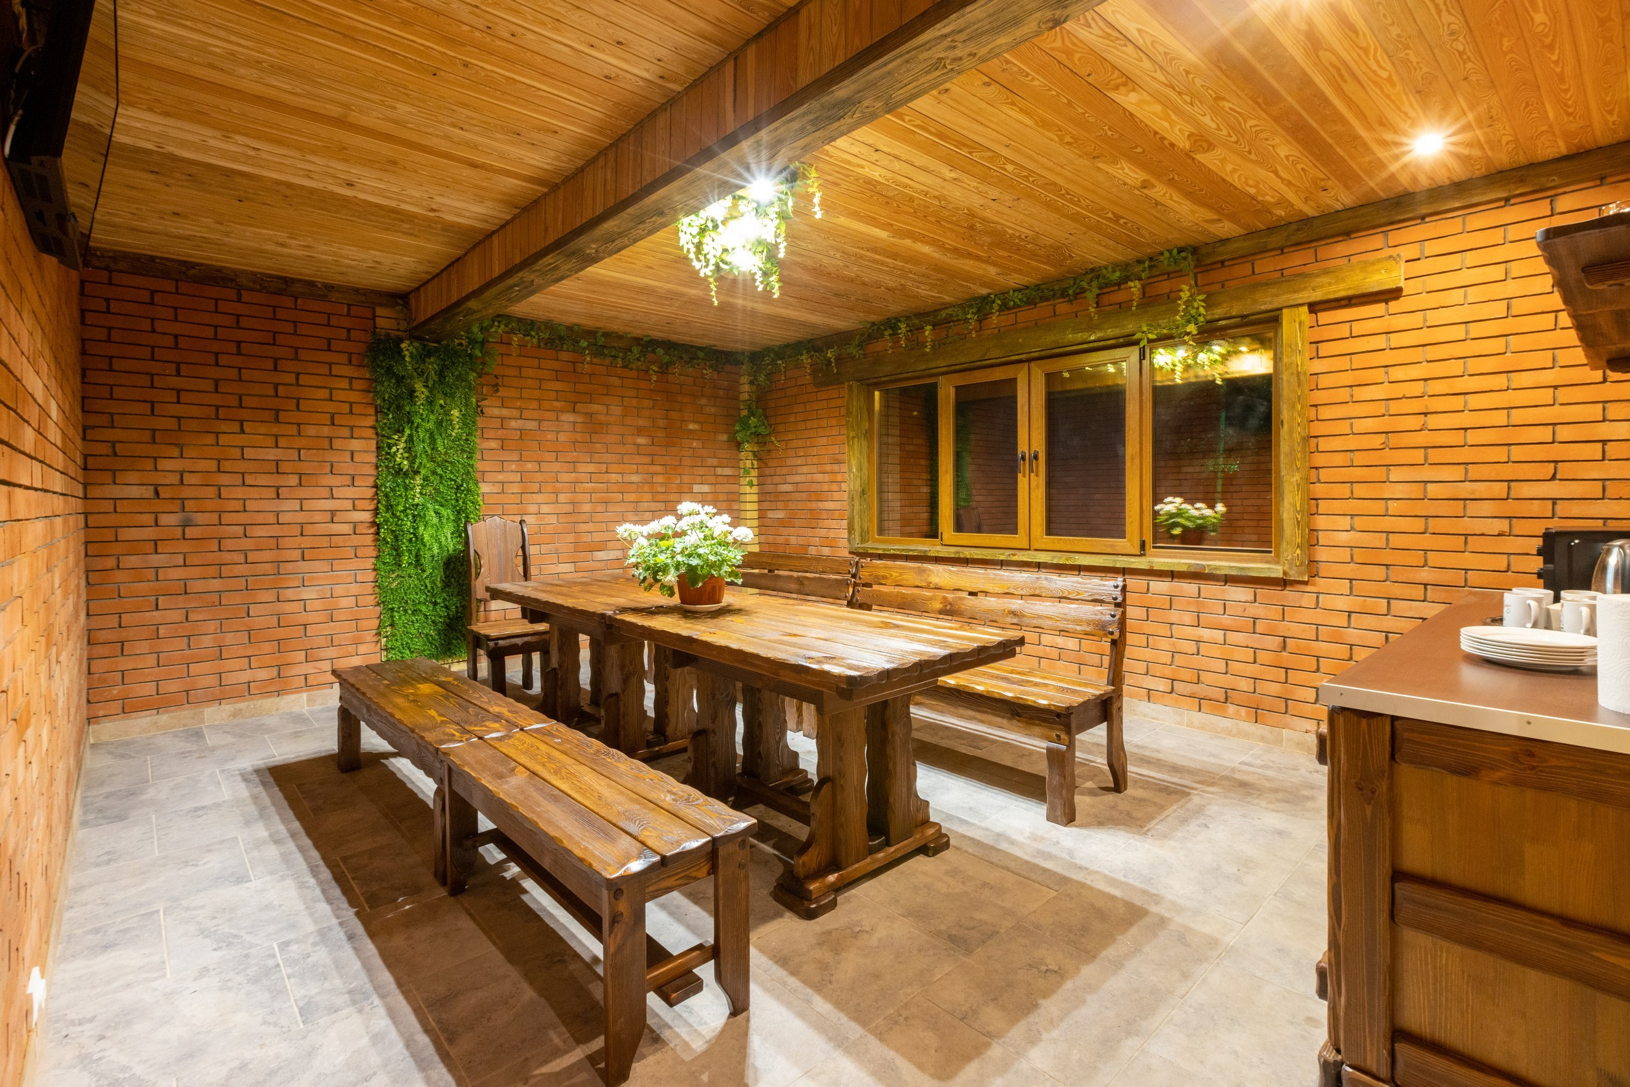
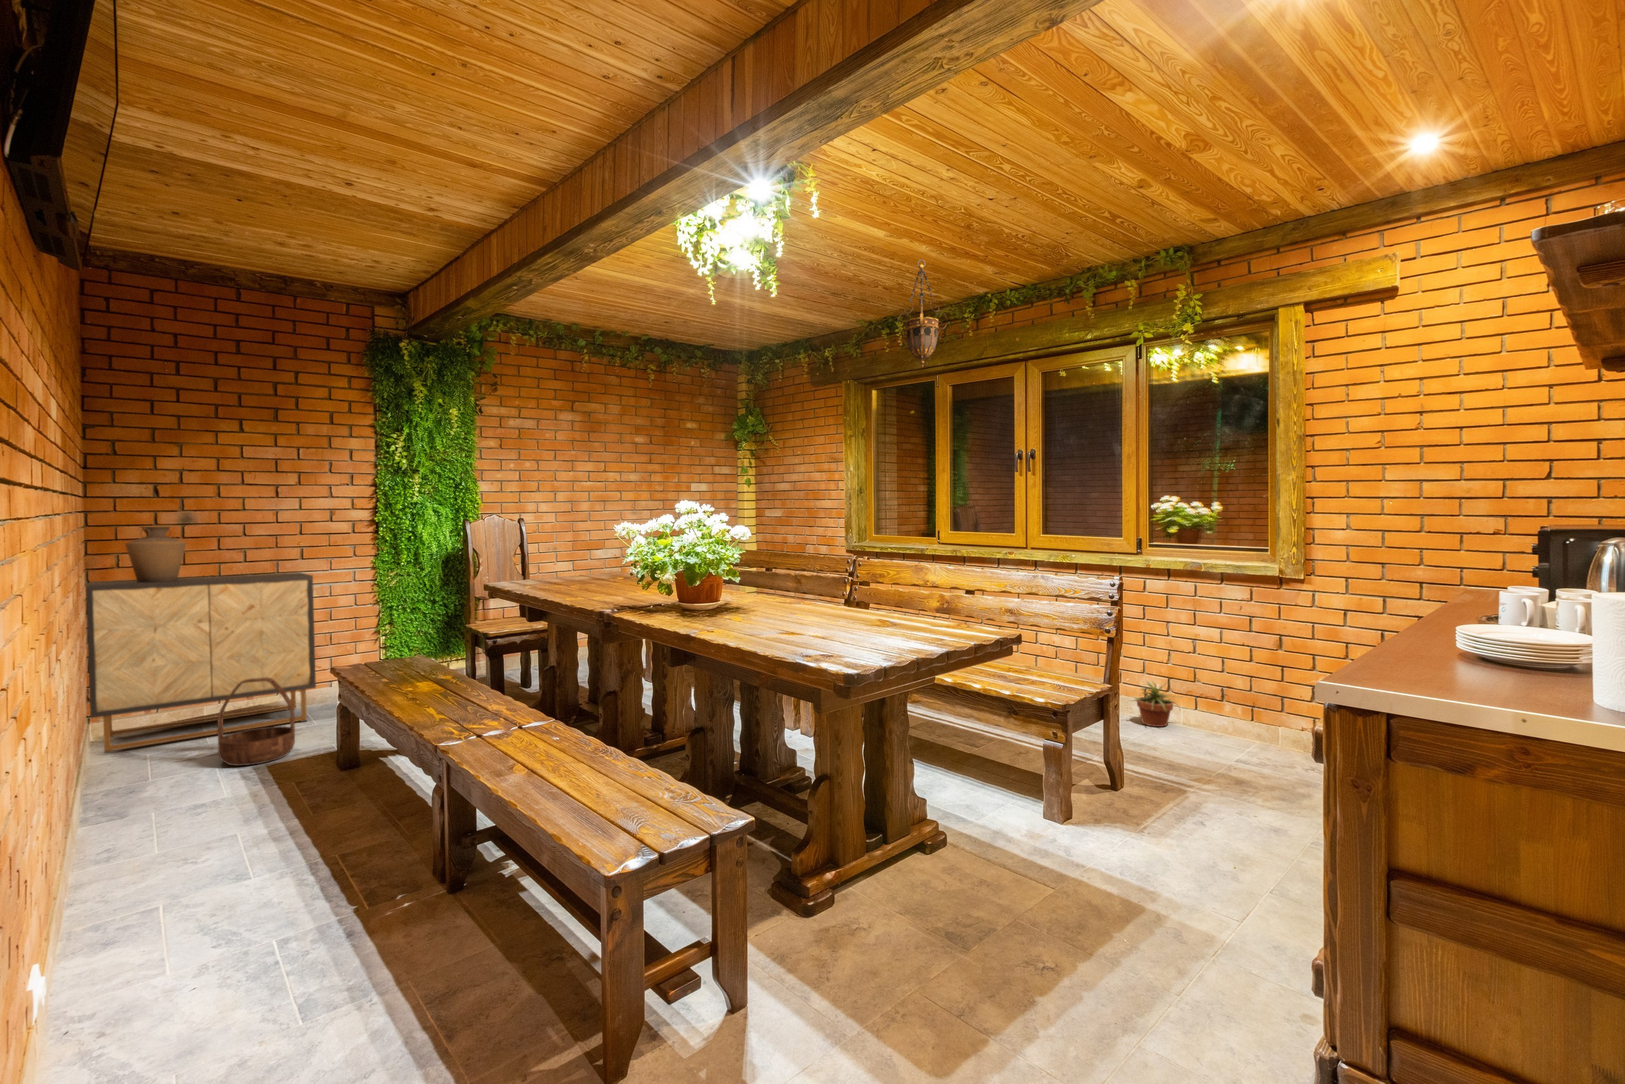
+ hanging lantern (922, 313)
+ basket (257, 728)
+ vase (156, 553)
+ potted plant (1156, 703)
+ cabinet (208, 653)
